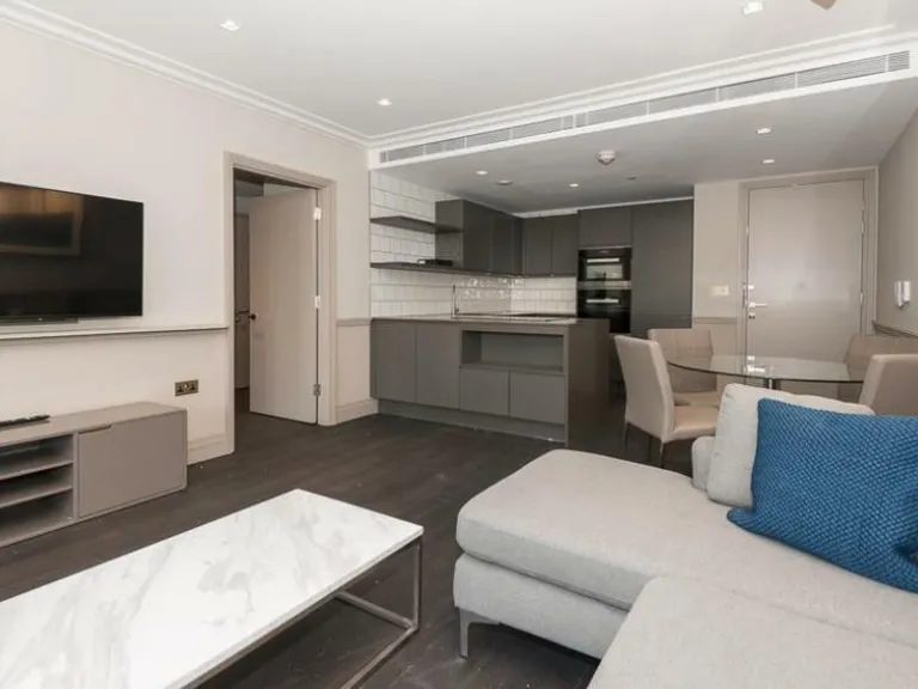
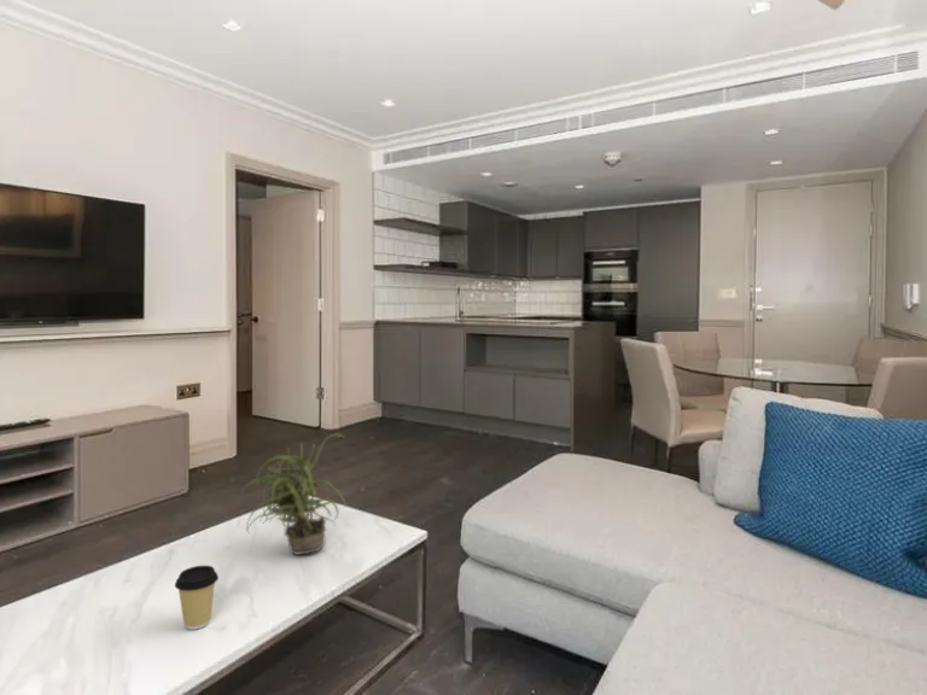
+ potted plant (299, 495)
+ coffee cup (197, 597)
